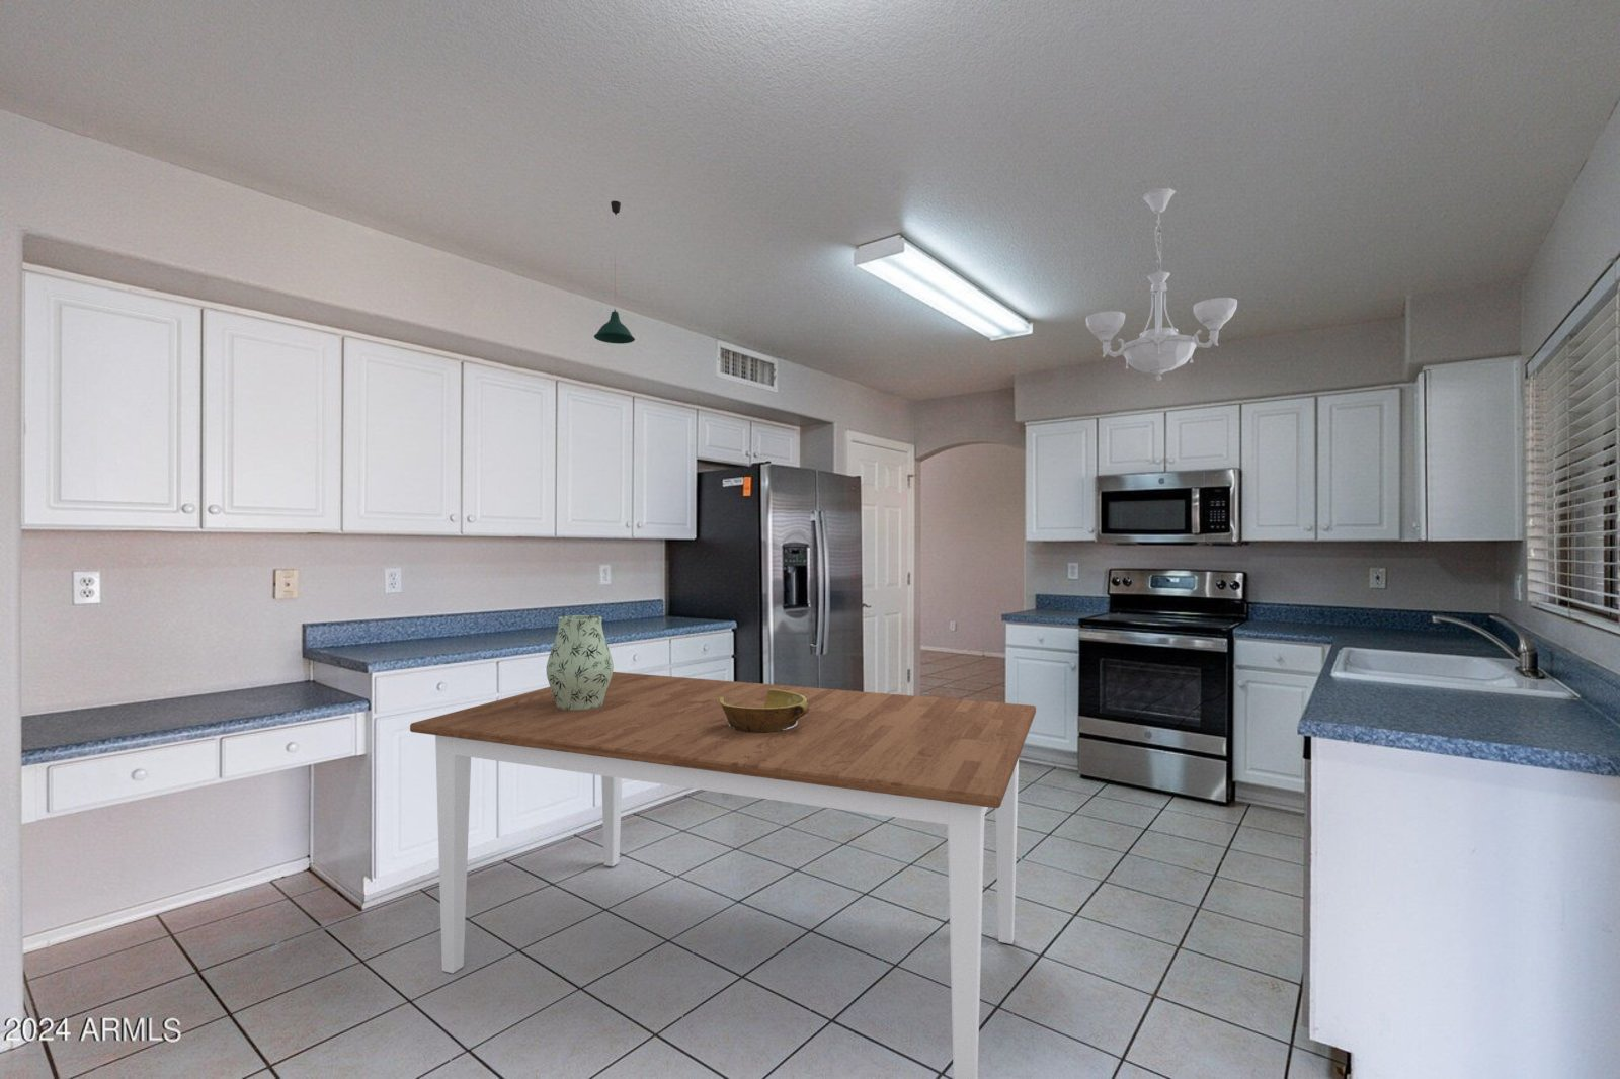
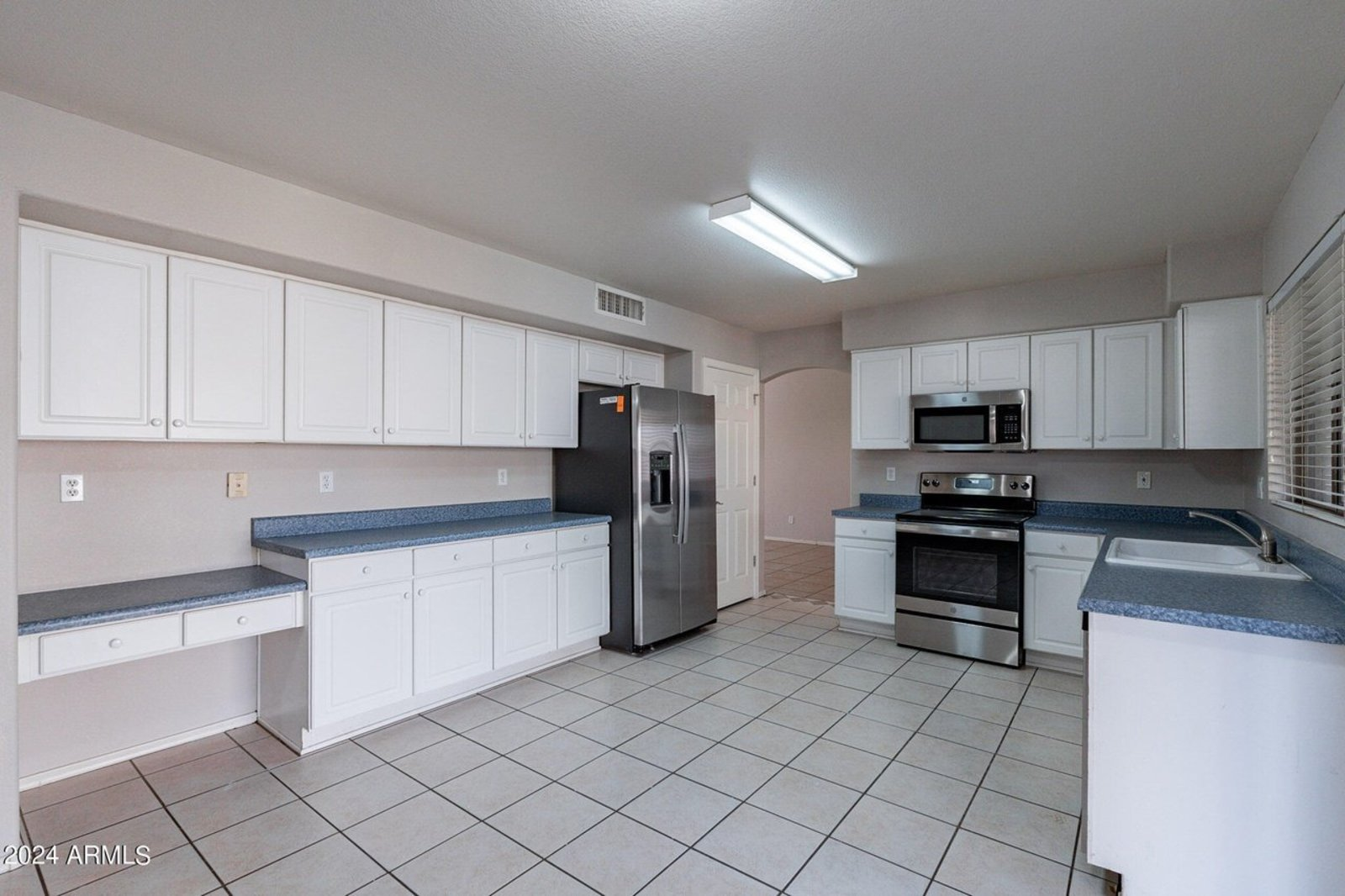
- chandelier (1159, 295)
- bowl (766, 709)
- pendant light (614, 270)
- dining table (747, 796)
- vase (581, 660)
